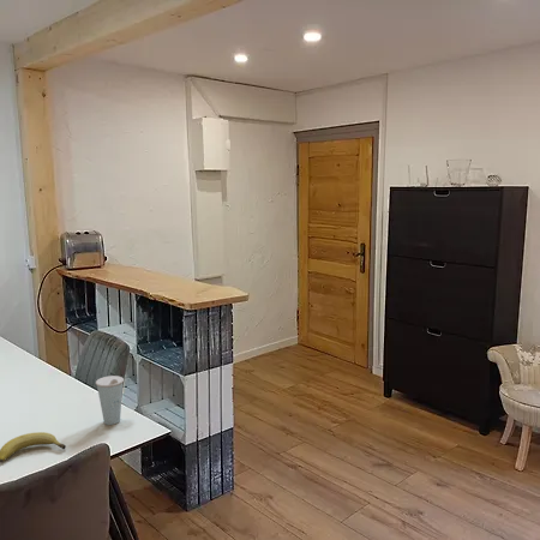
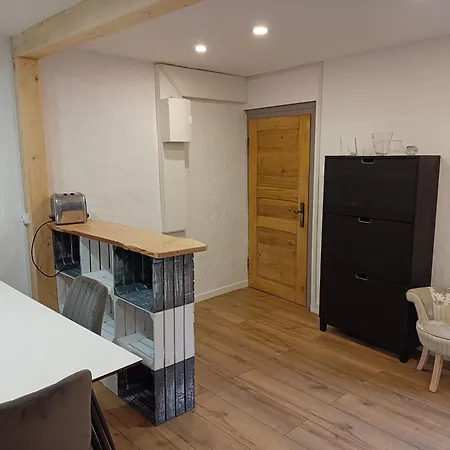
- cup (110, 398)
- fruit (30, 444)
